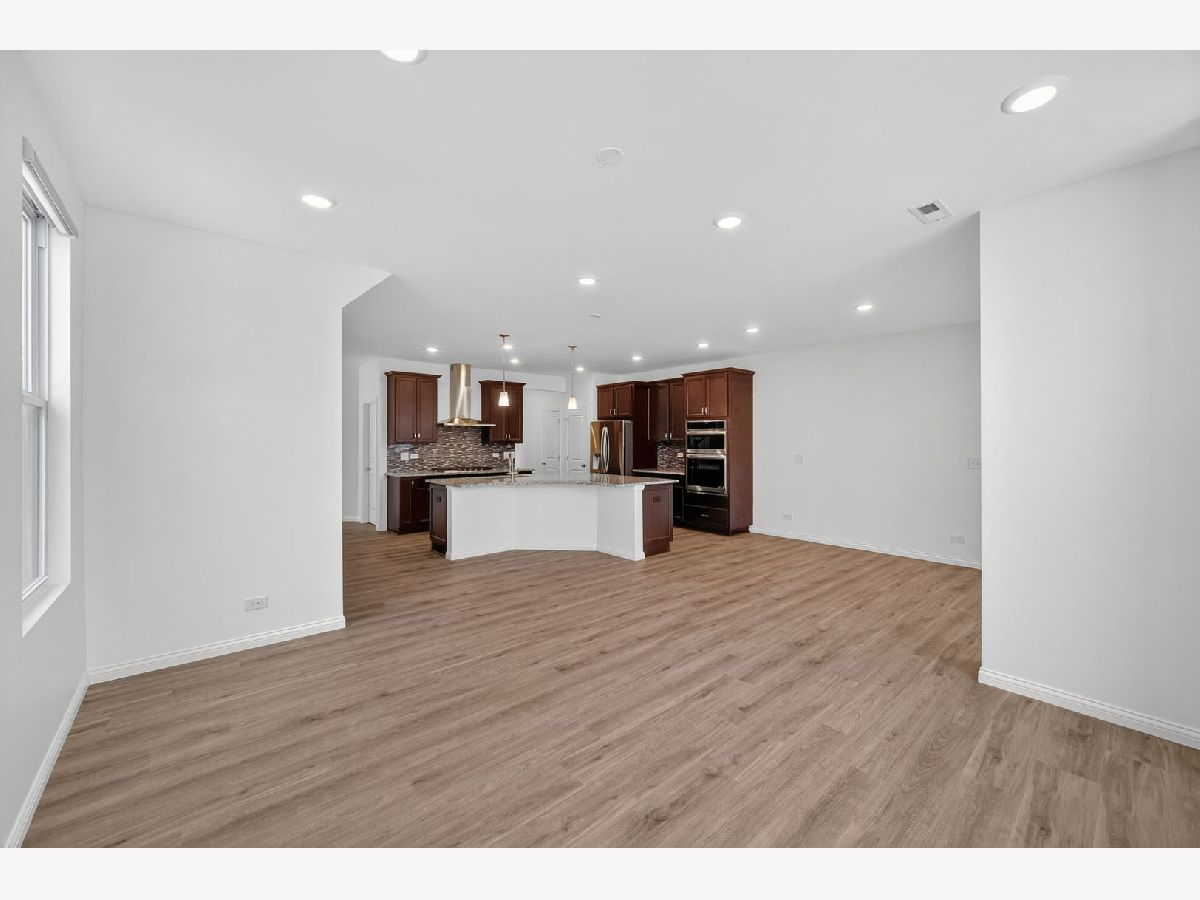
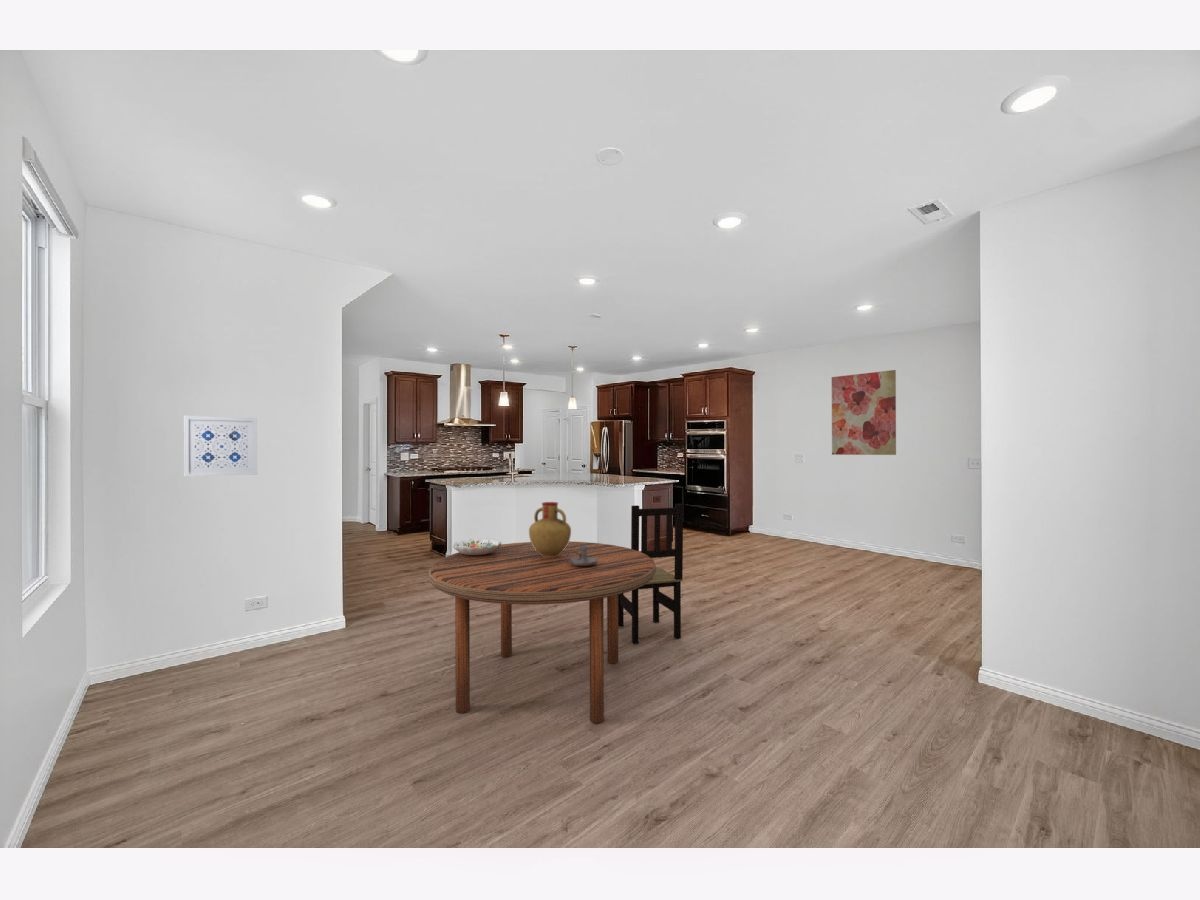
+ wall art (221, 446)
+ vase (550, 528)
+ dining table (539, 604)
+ wall art (862, 414)
+ decorative bowl (477, 547)
+ candle holder (580, 555)
+ dining chair (656, 567)
